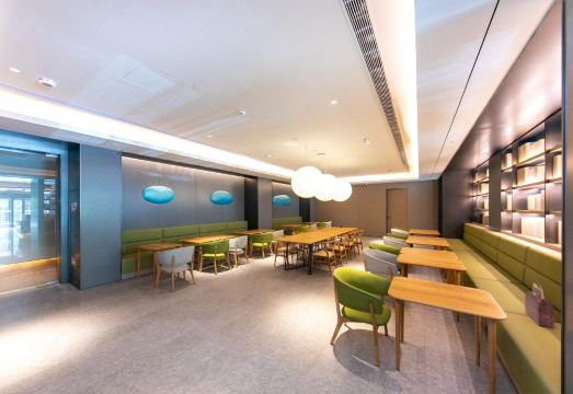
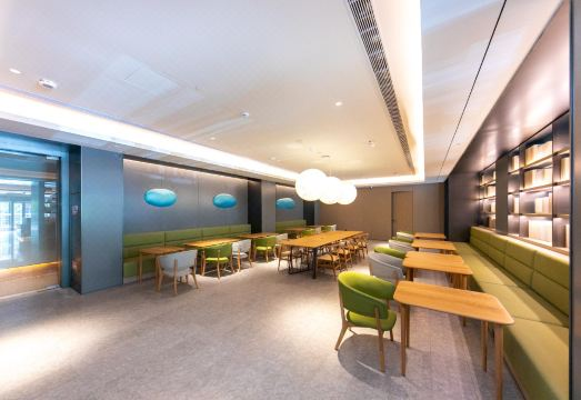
- handbag (538, 301)
